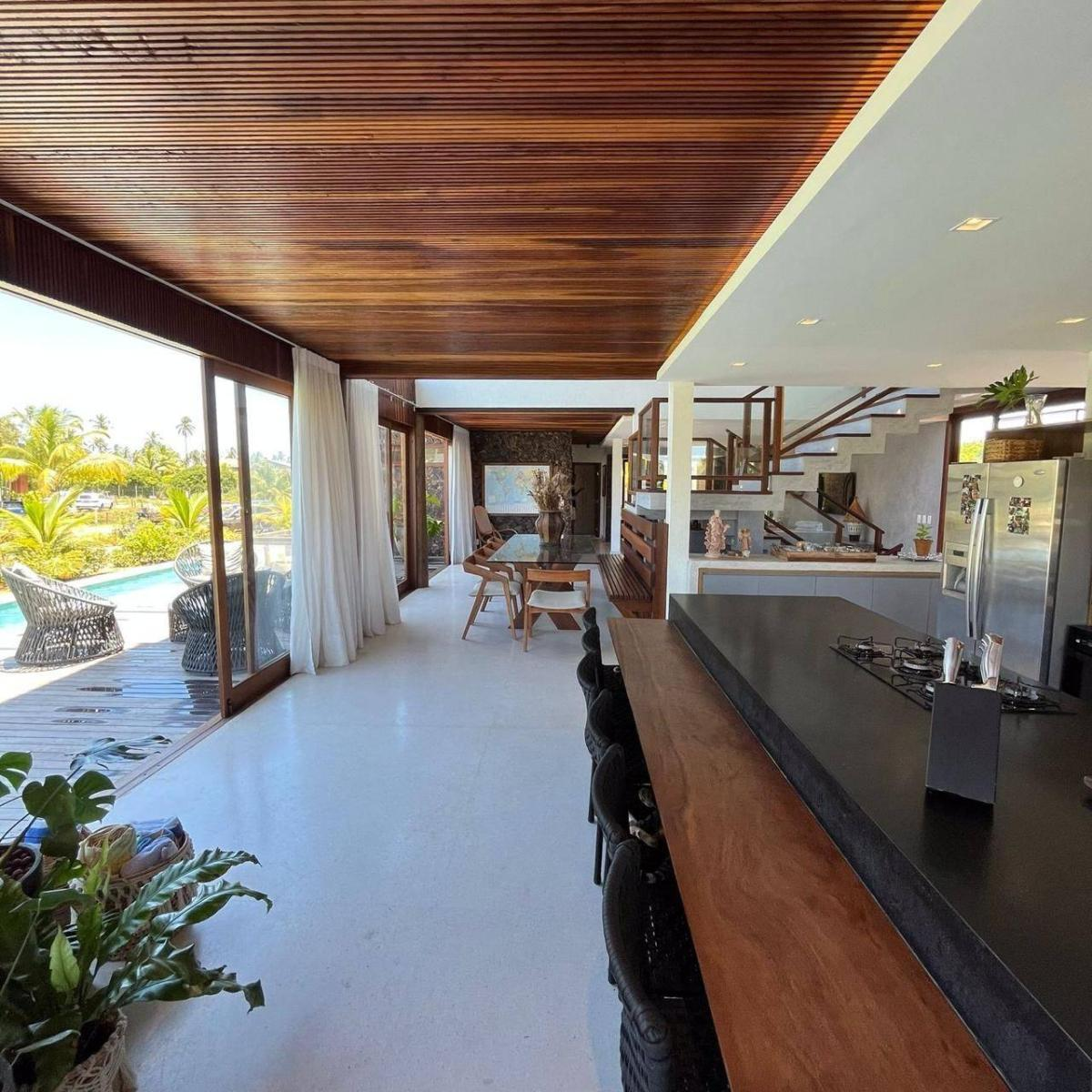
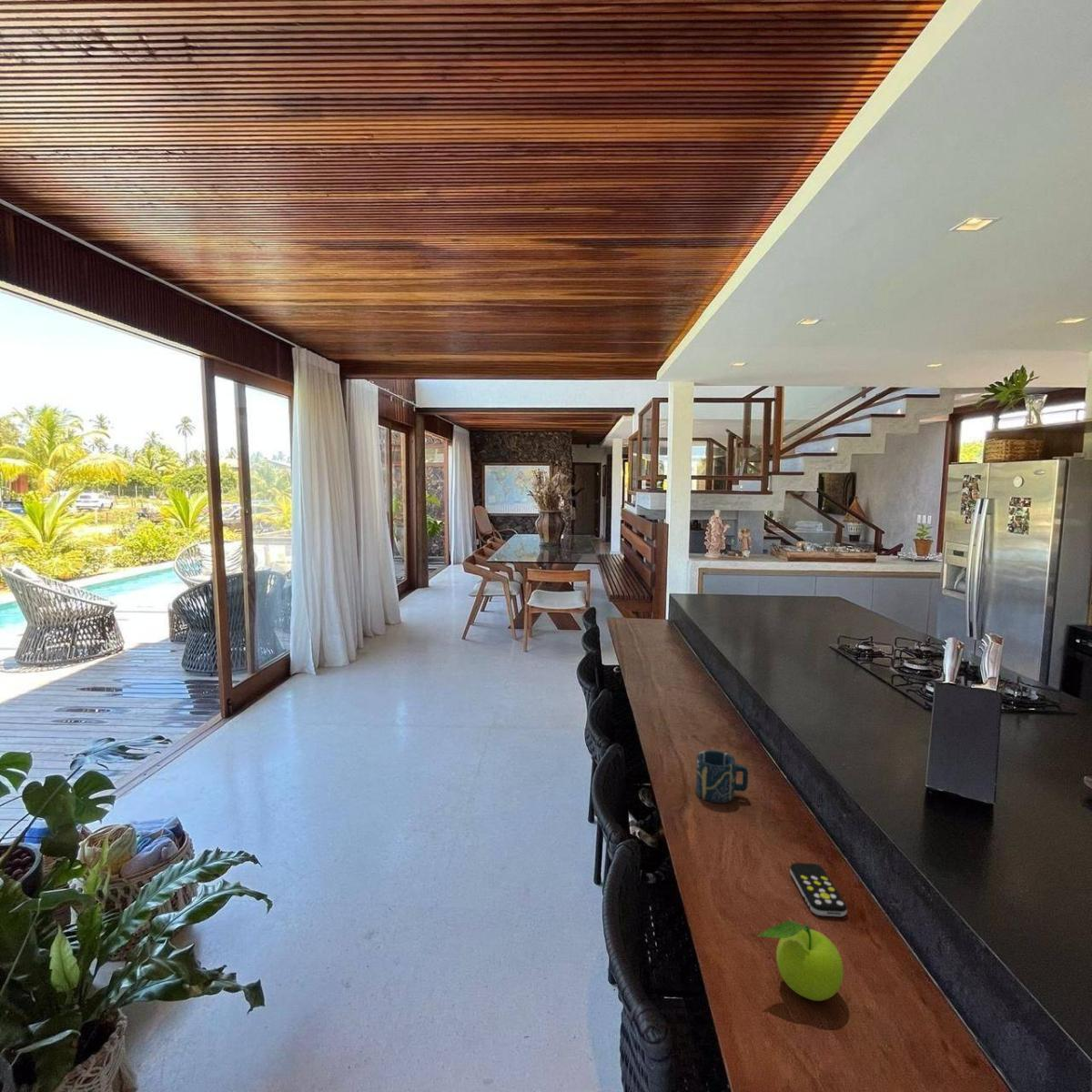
+ remote control (816, 887)
+ cup (722, 776)
+ fruit (797, 956)
